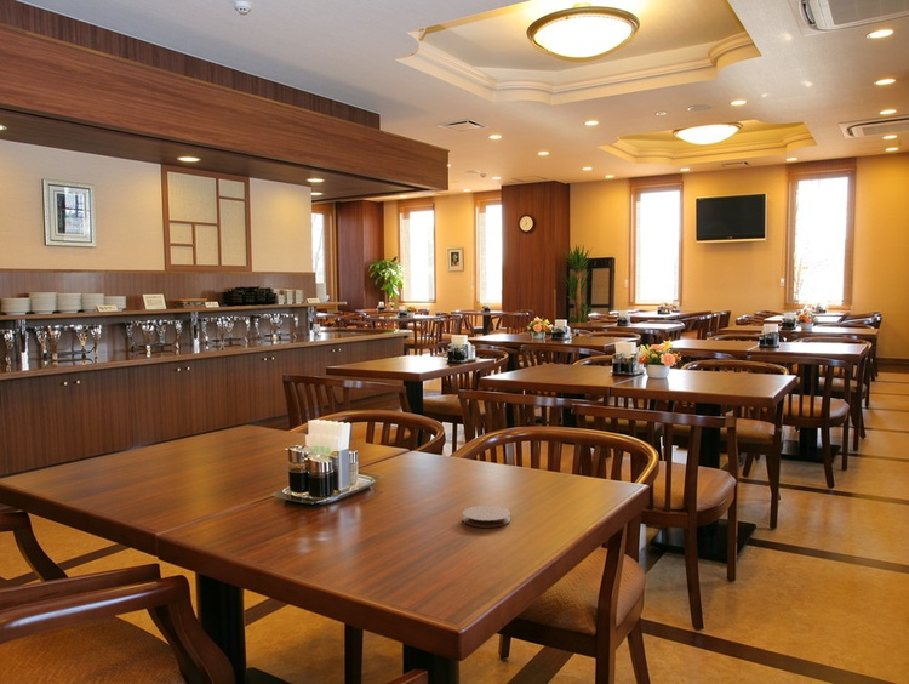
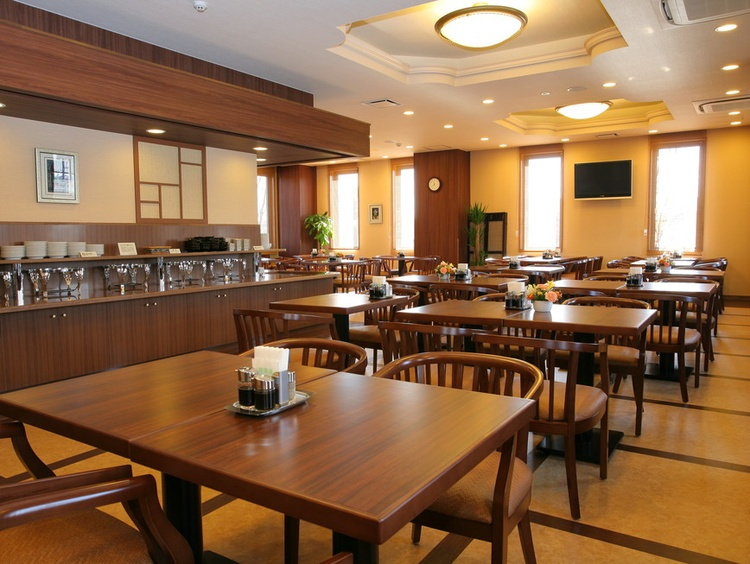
- coaster (486, 515)
